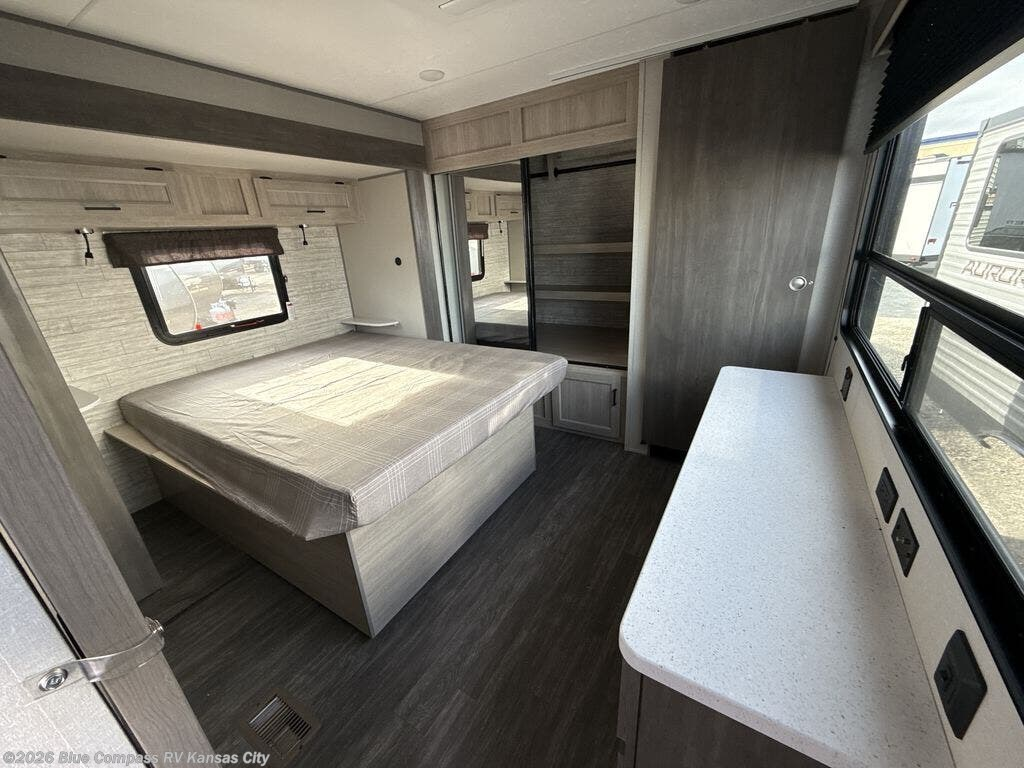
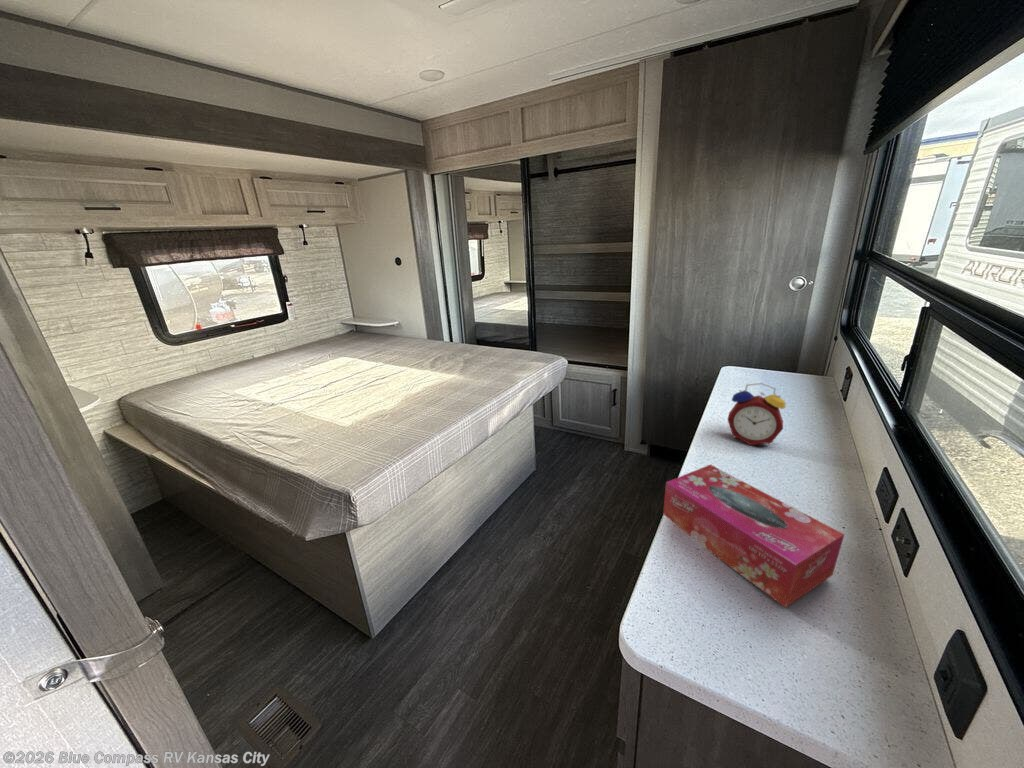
+ tissue box (741, 524)
+ alarm clock (756, 411)
